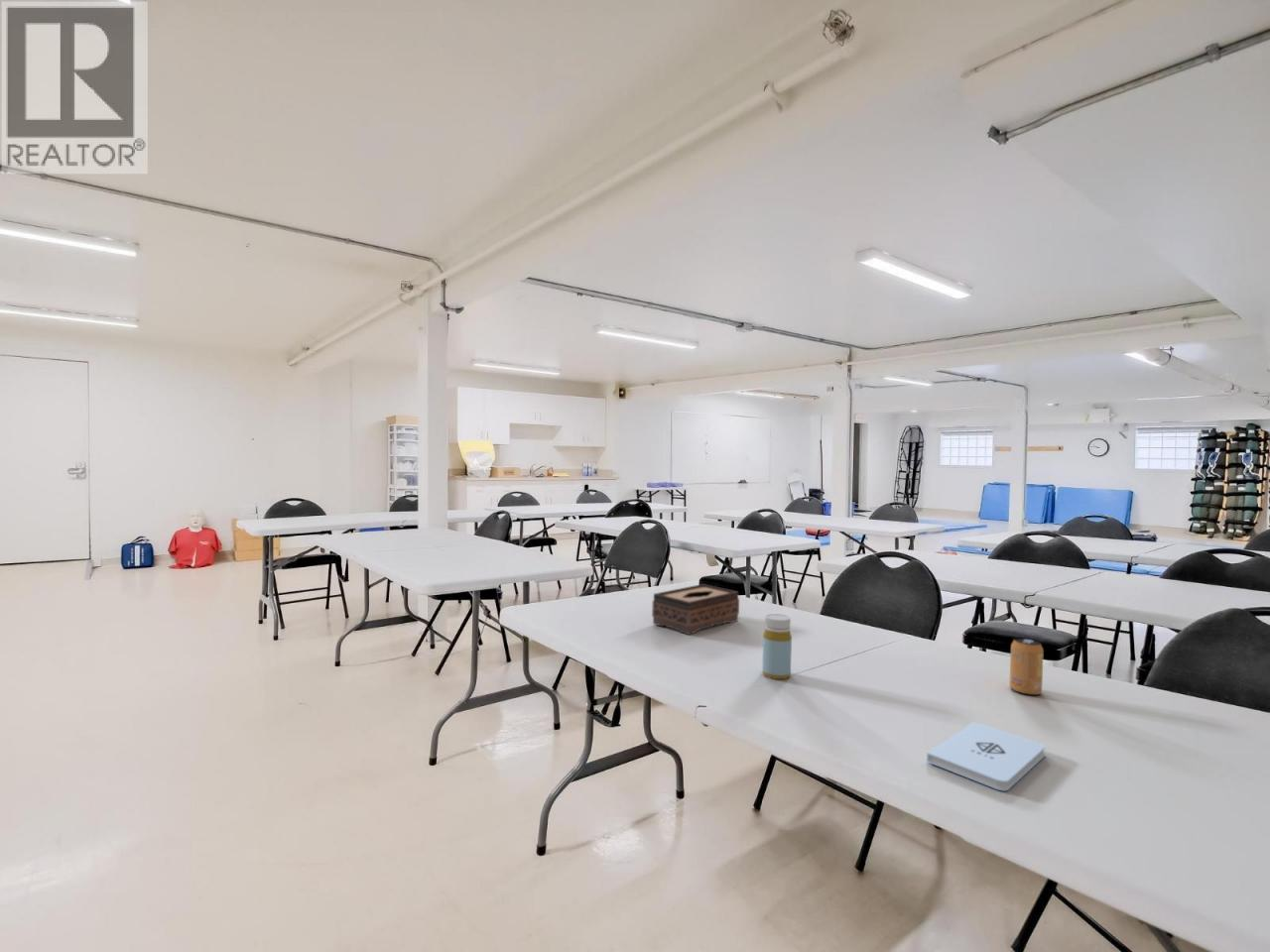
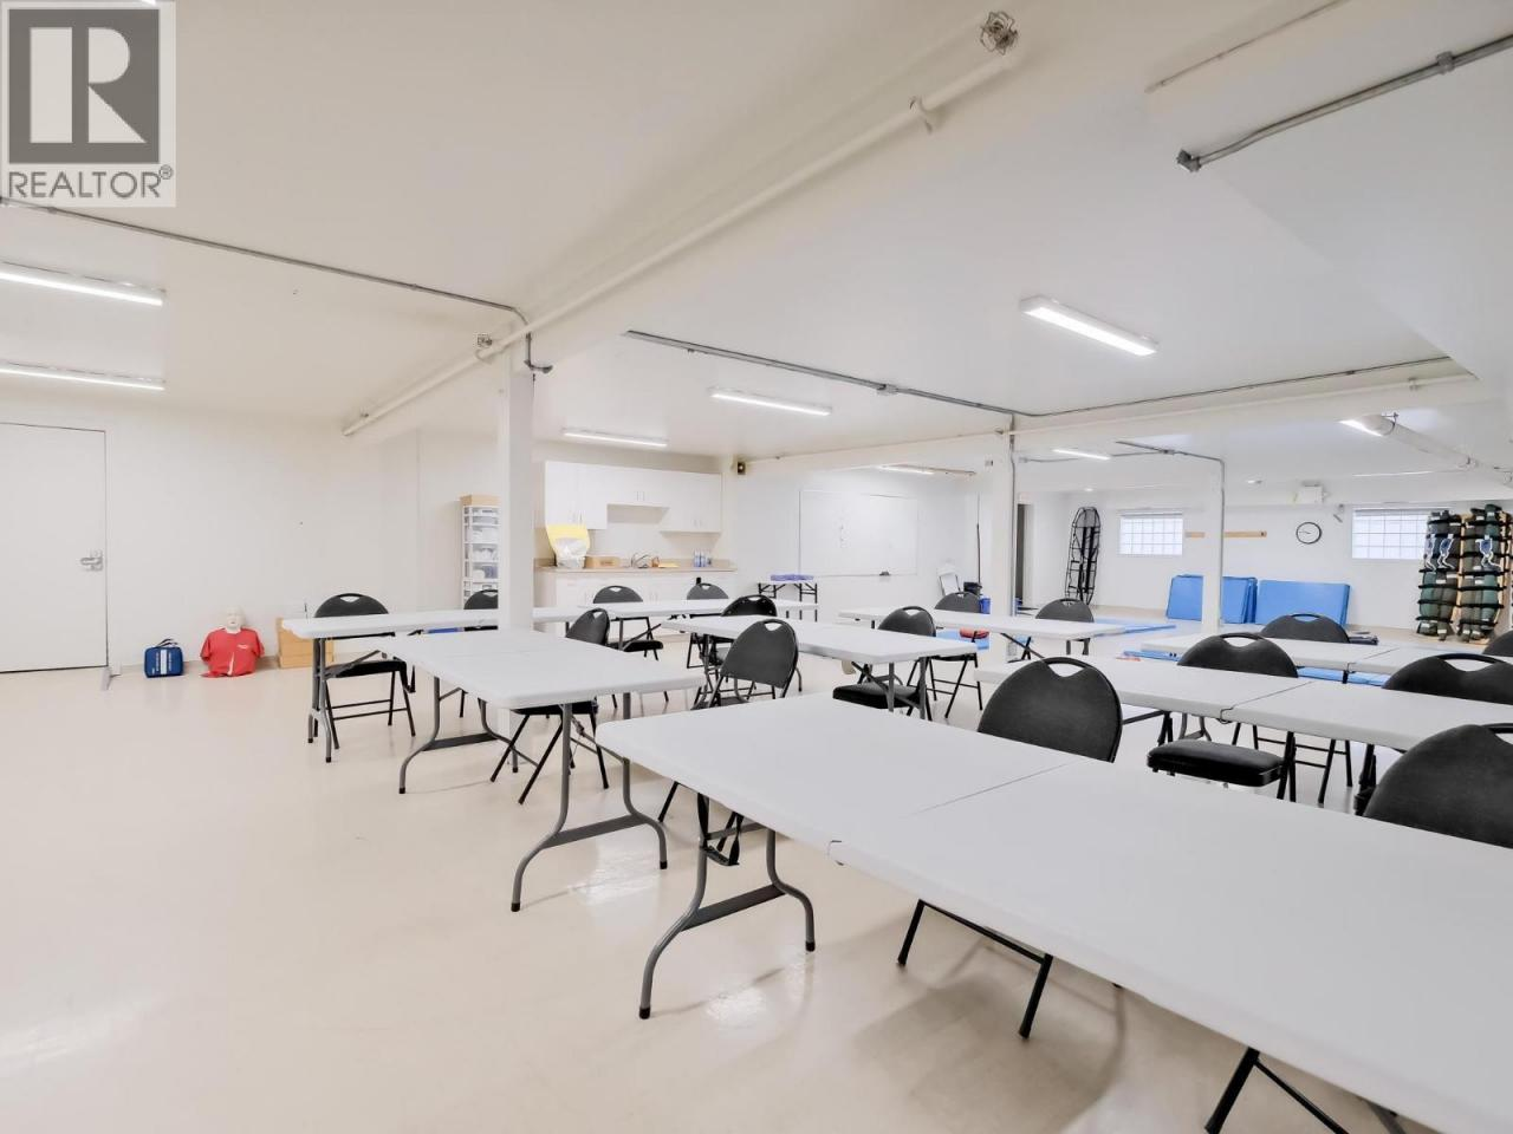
- bottle (777, 646)
- notepad (987, 753)
- tissue box (696, 607)
- beverage can (1026, 665)
